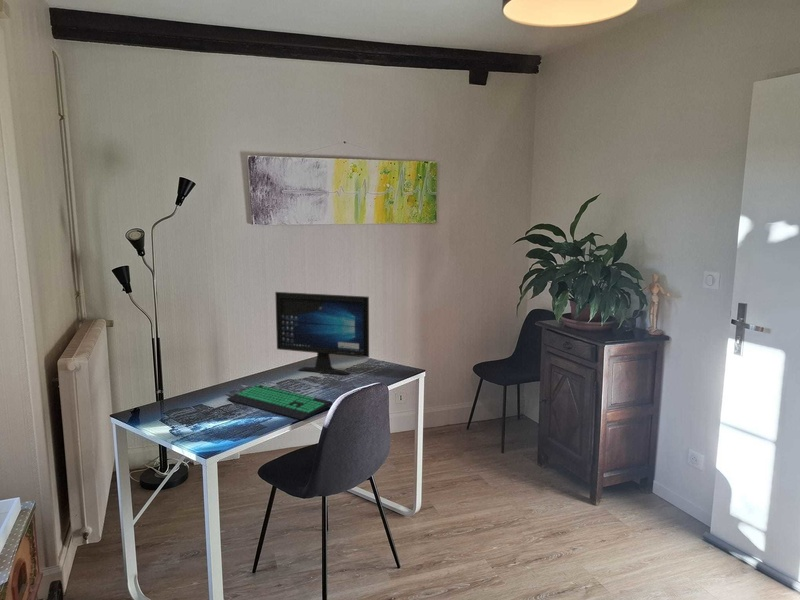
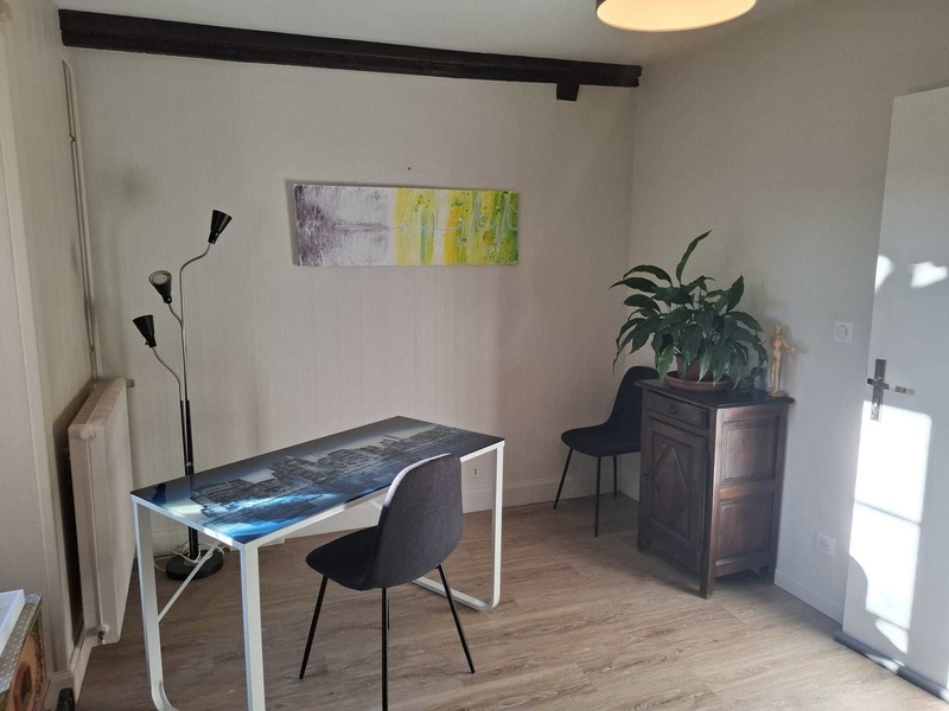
- computer monitor (325, 331)
- computer keyboard (278, 400)
